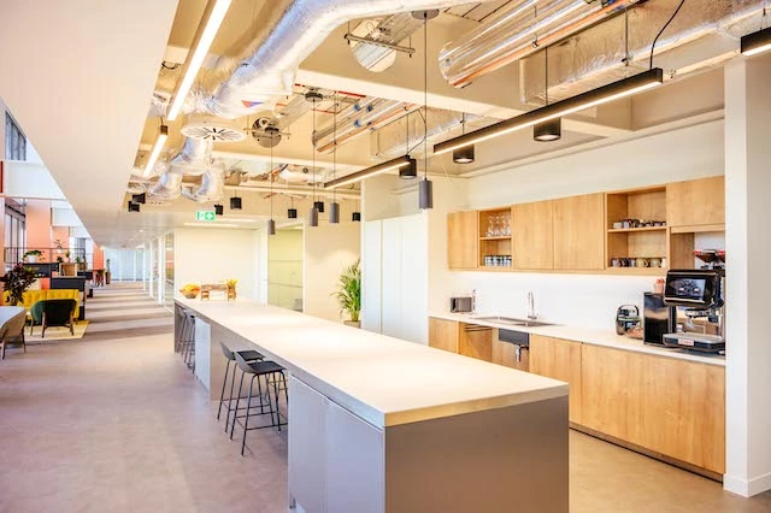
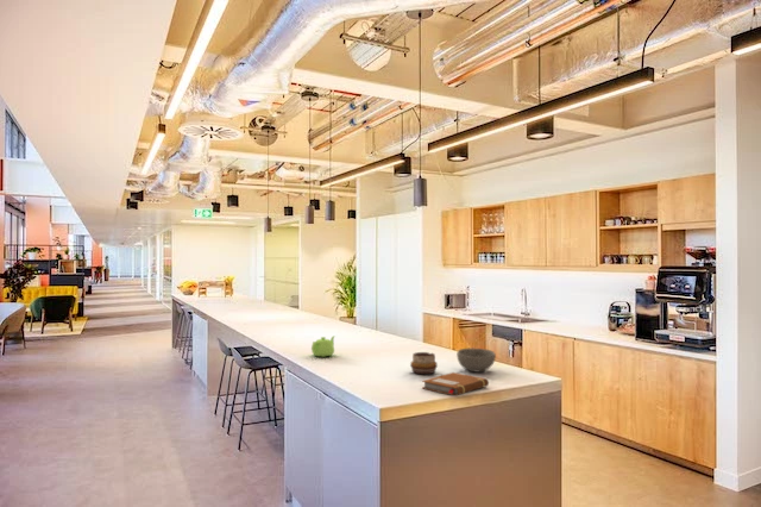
+ decorative bowl (423, 363)
+ bowl (476, 361)
+ notebook (454, 383)
+ teapot (323, 345)
